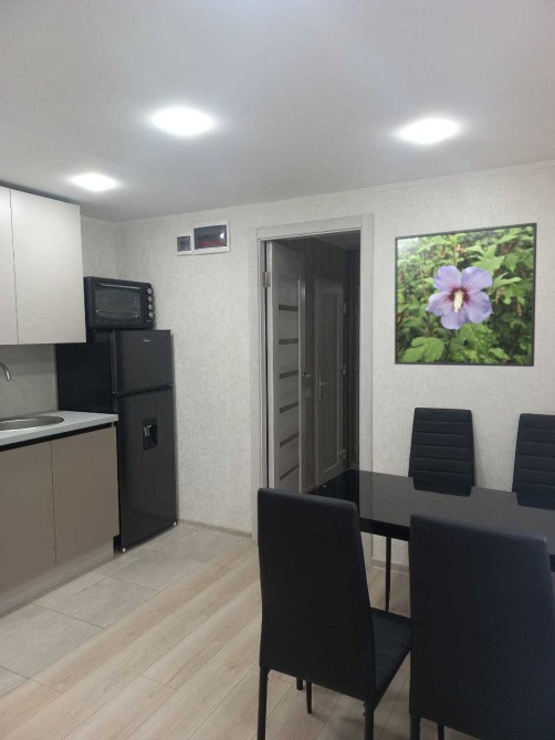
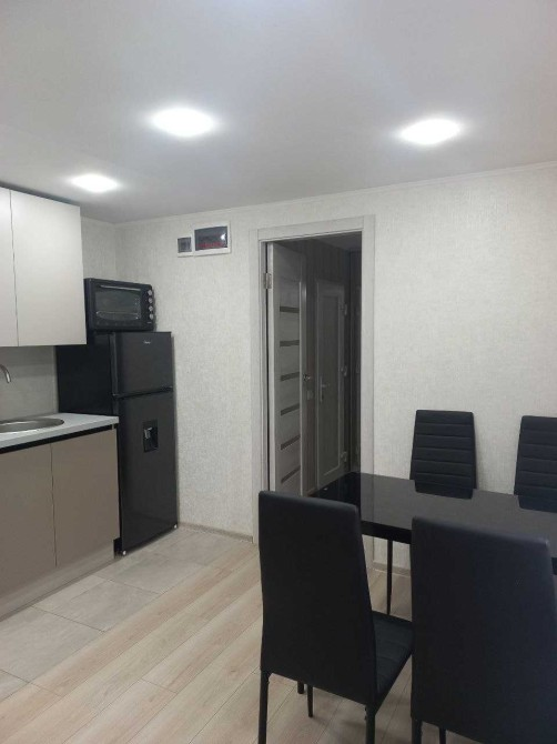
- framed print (460, 298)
